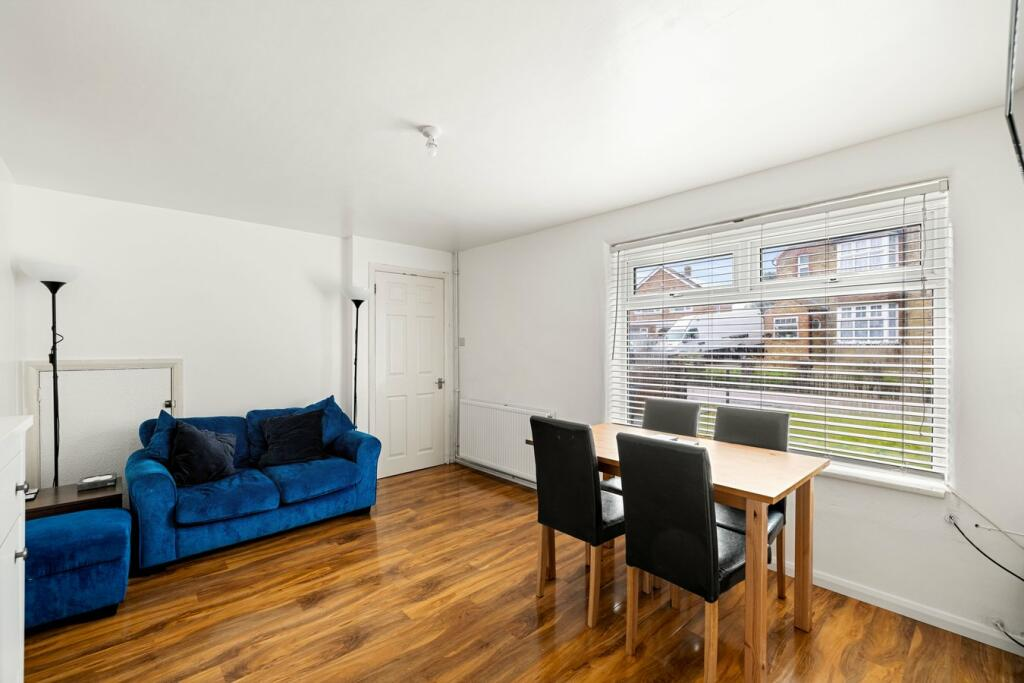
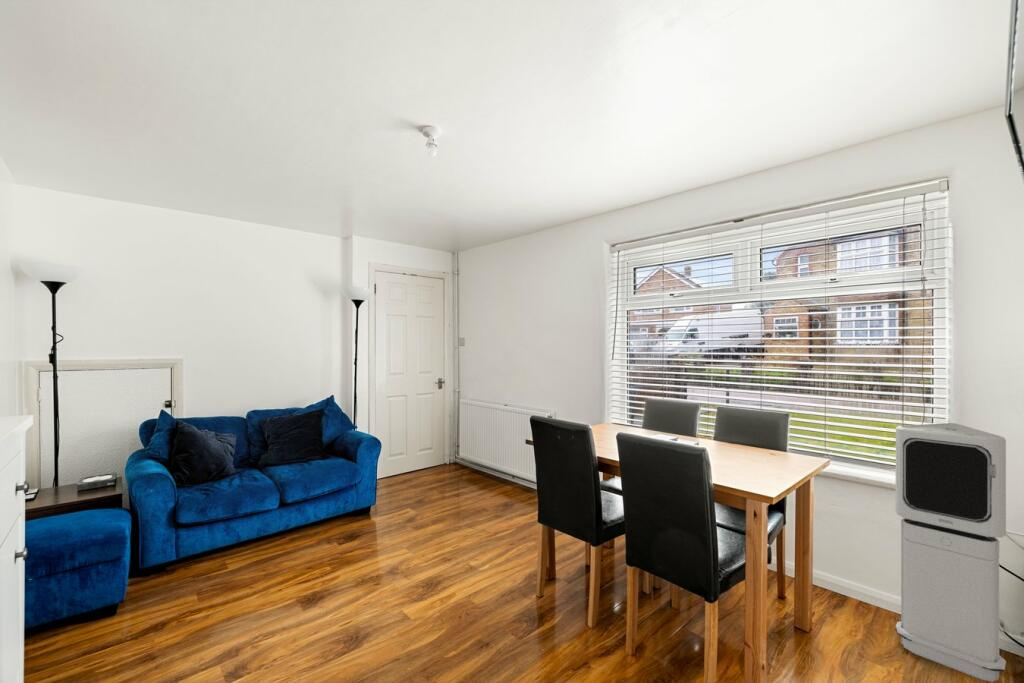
+ air purifier (949, 538)
